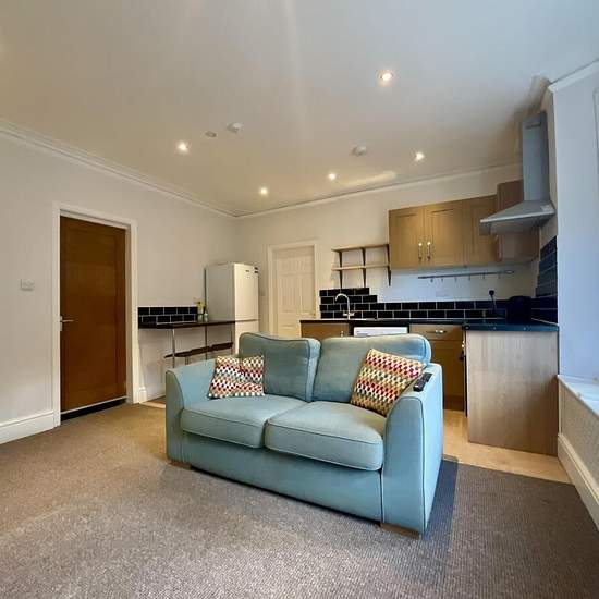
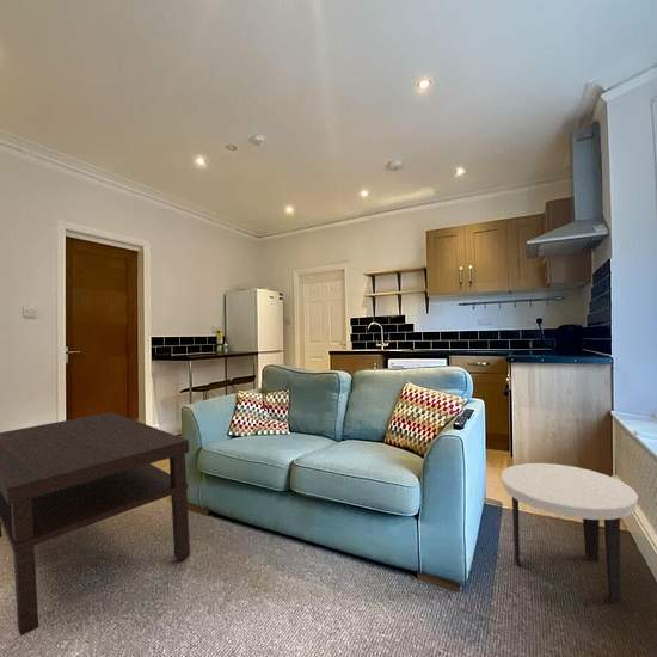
+ side table (569, 516)
+ coffee table (76, 491)
